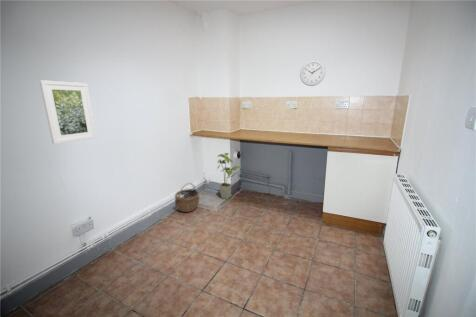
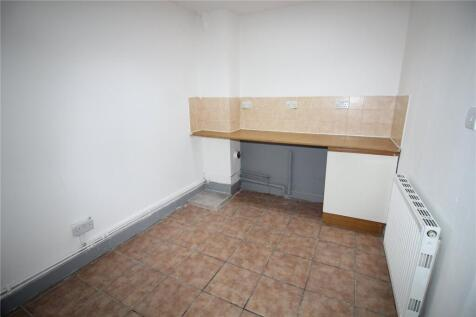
- wall clock (312, 73)
- house plant (228, 176)
- wicker basket (186, 195)
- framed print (70, 112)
